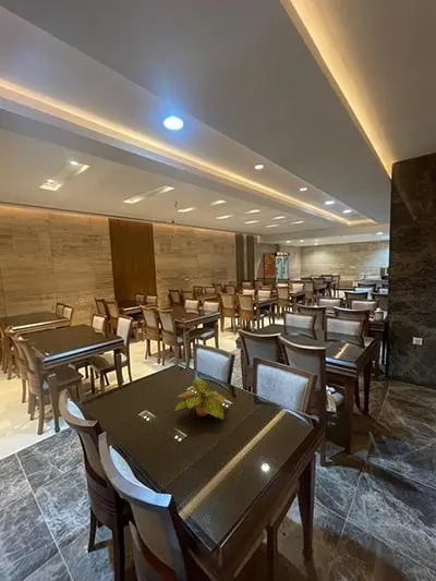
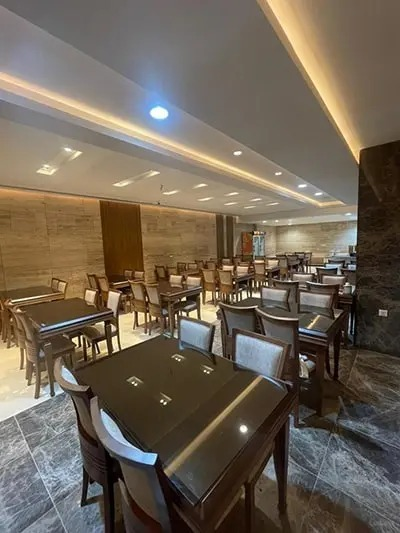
- plant (205, 400)
